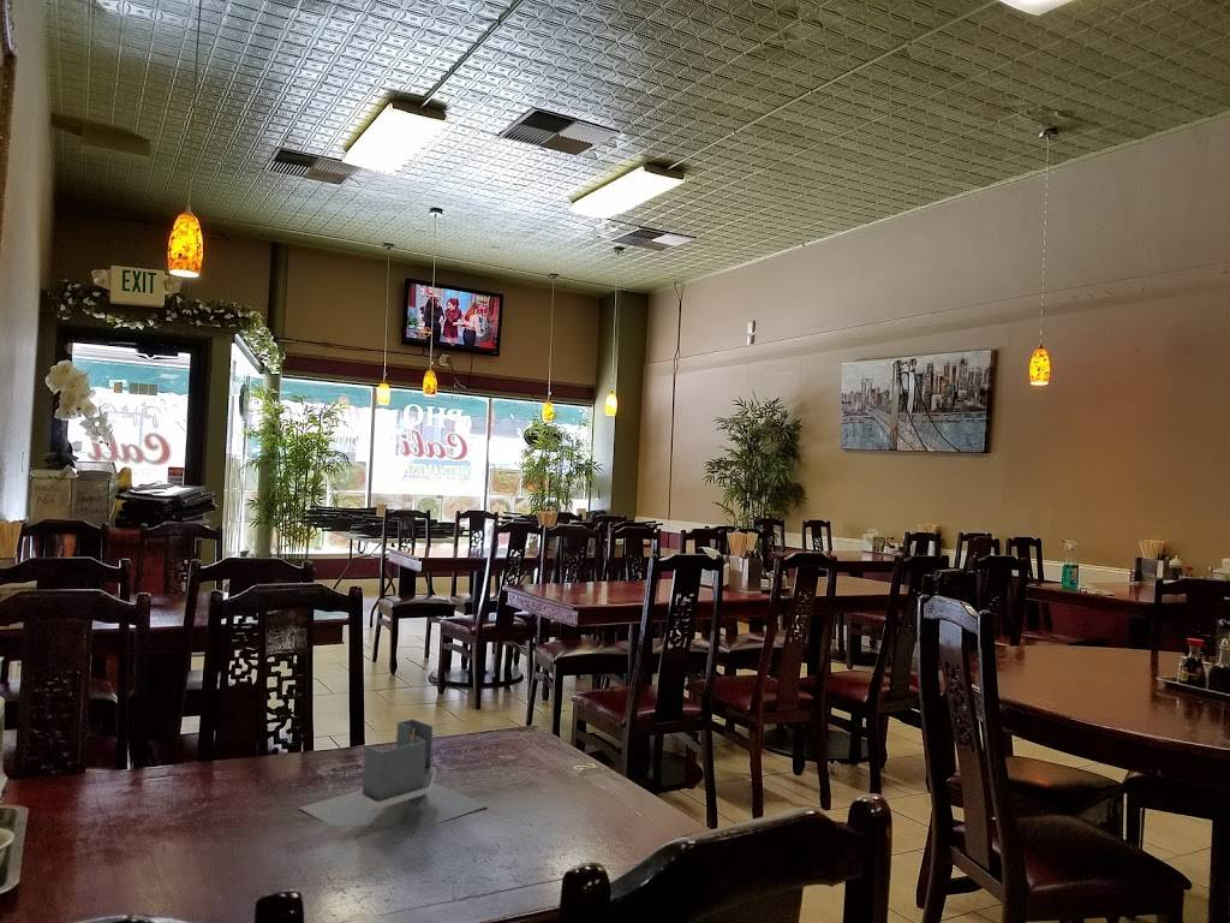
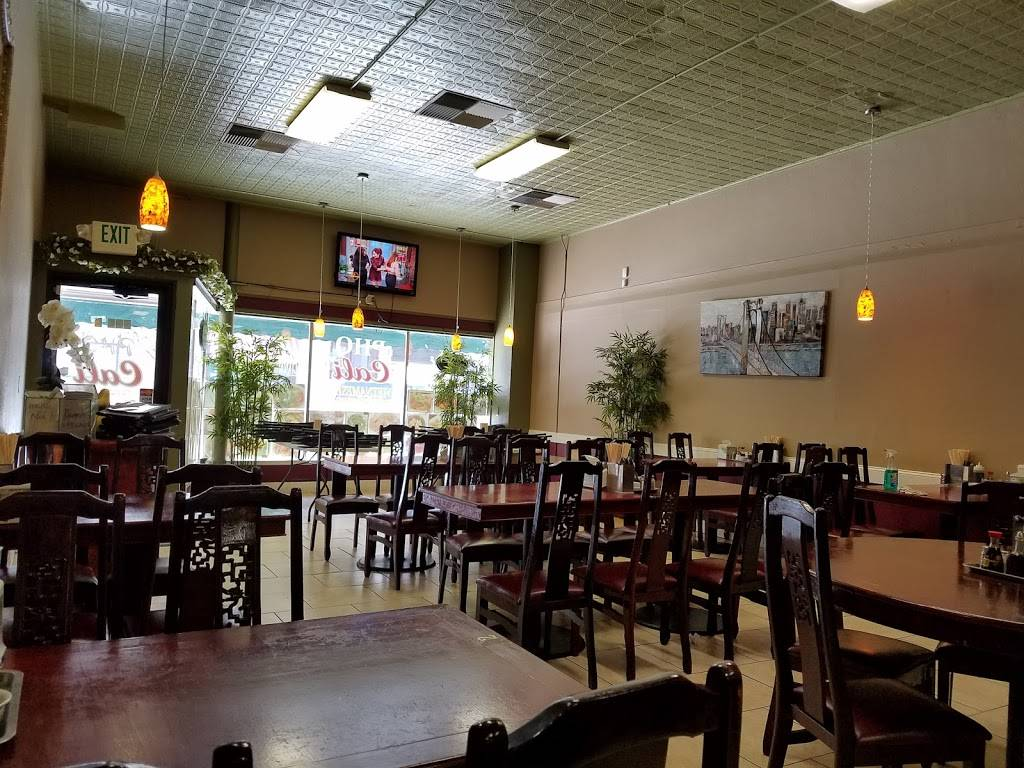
- utensil holder (396, 770)
